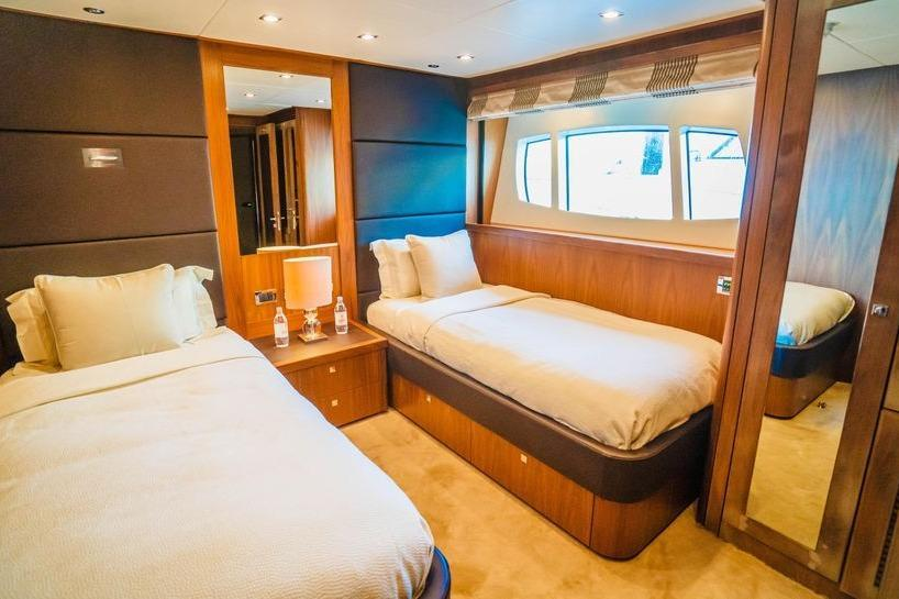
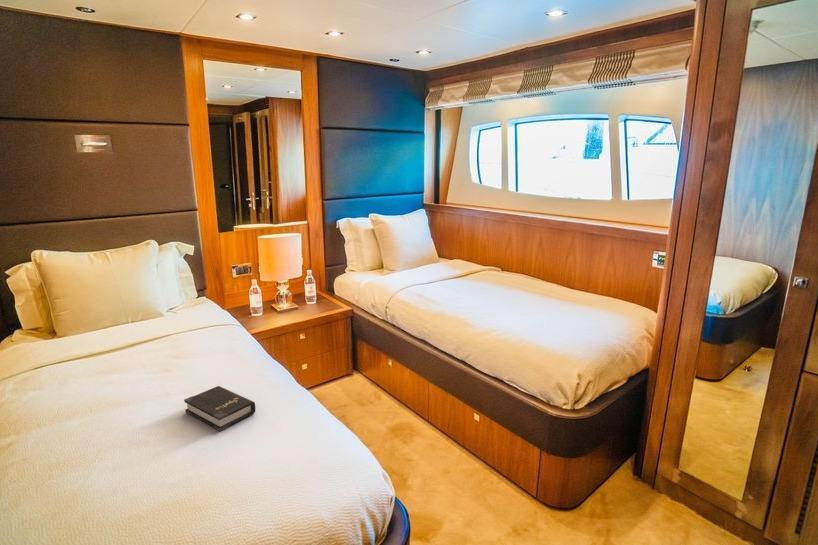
+ hardback book (220, 406)
